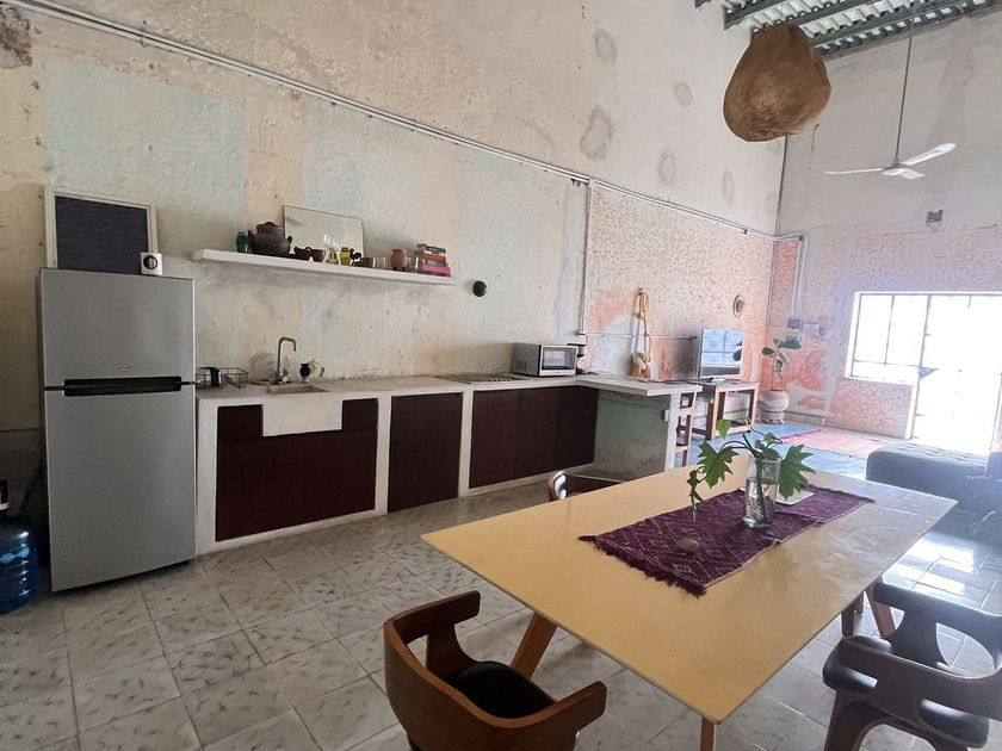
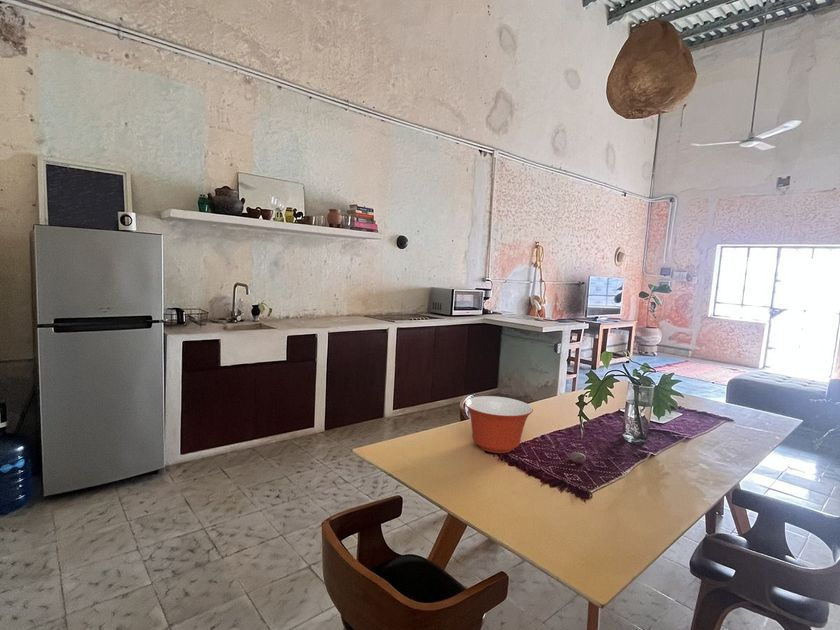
+ mixing bowl (497, 425)
